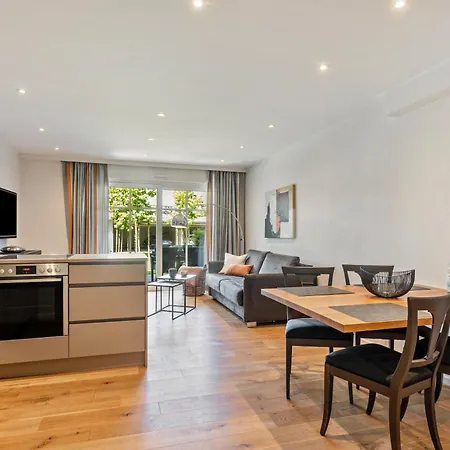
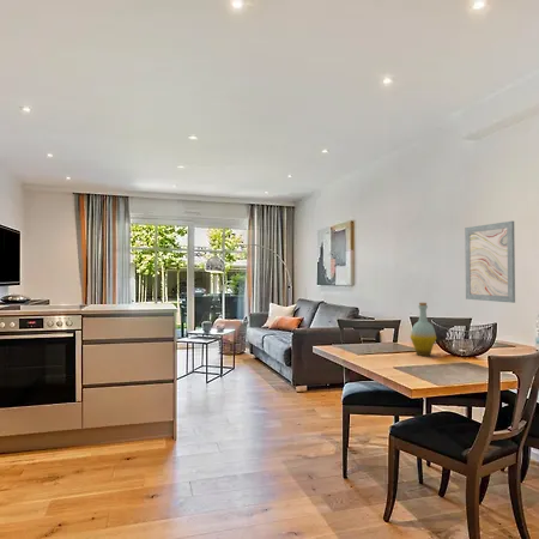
+ bottle (423, 328)
+ wall art (487, 262)
